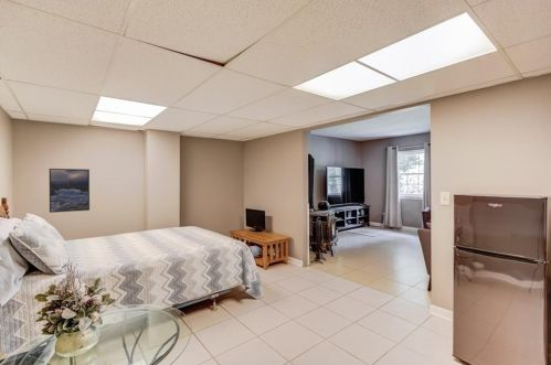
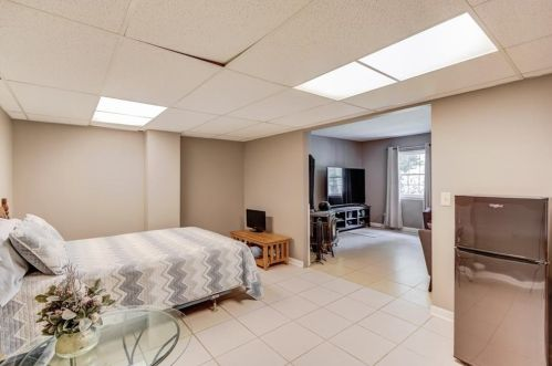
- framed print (70, 190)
